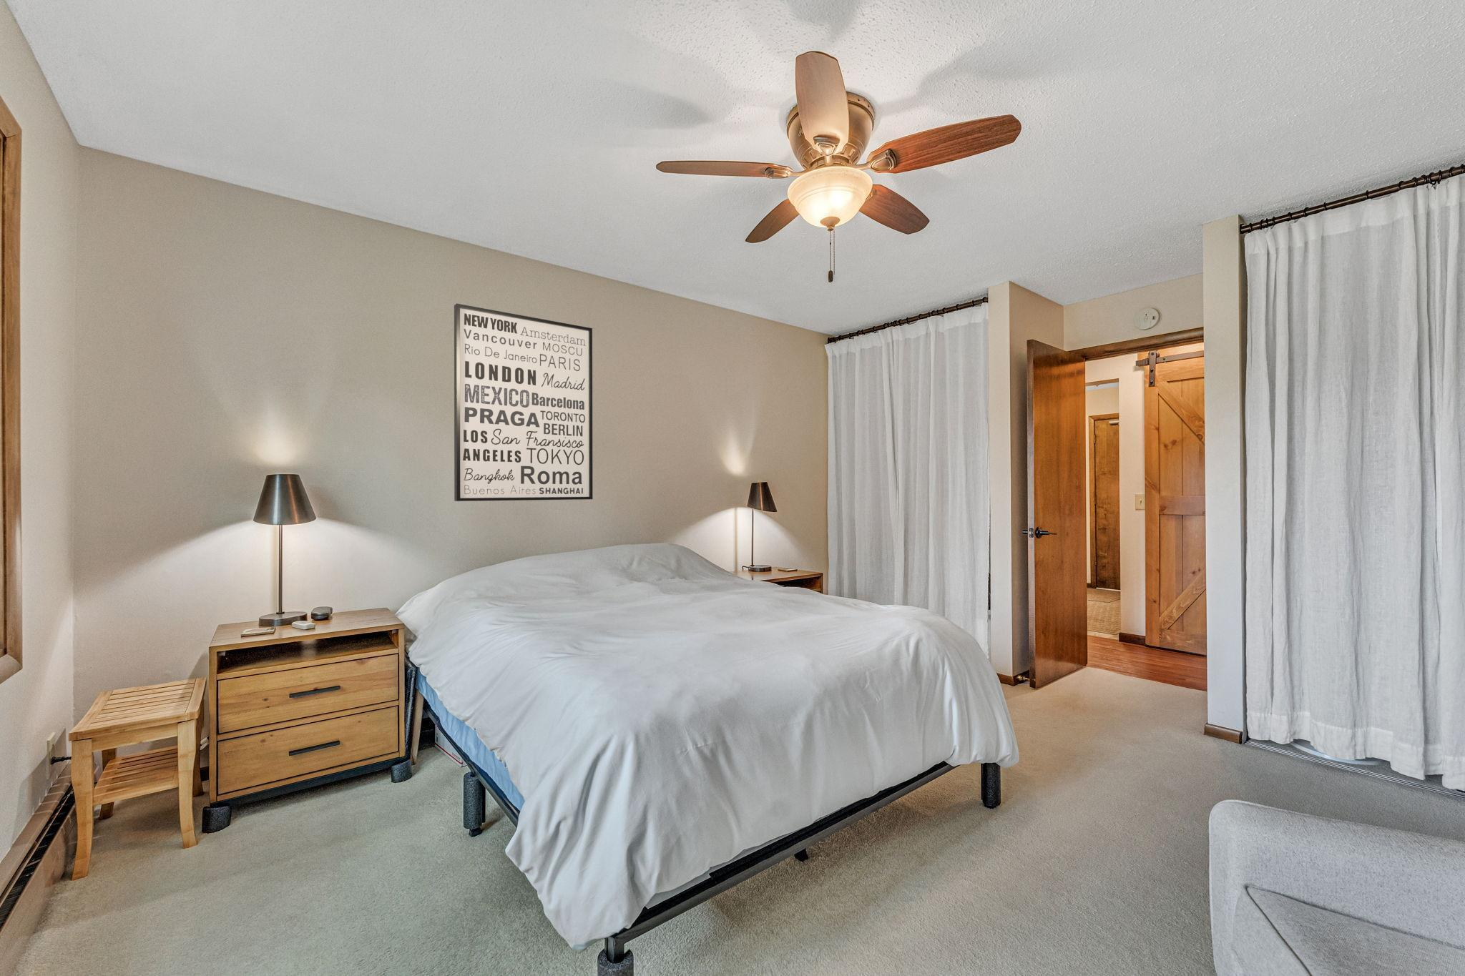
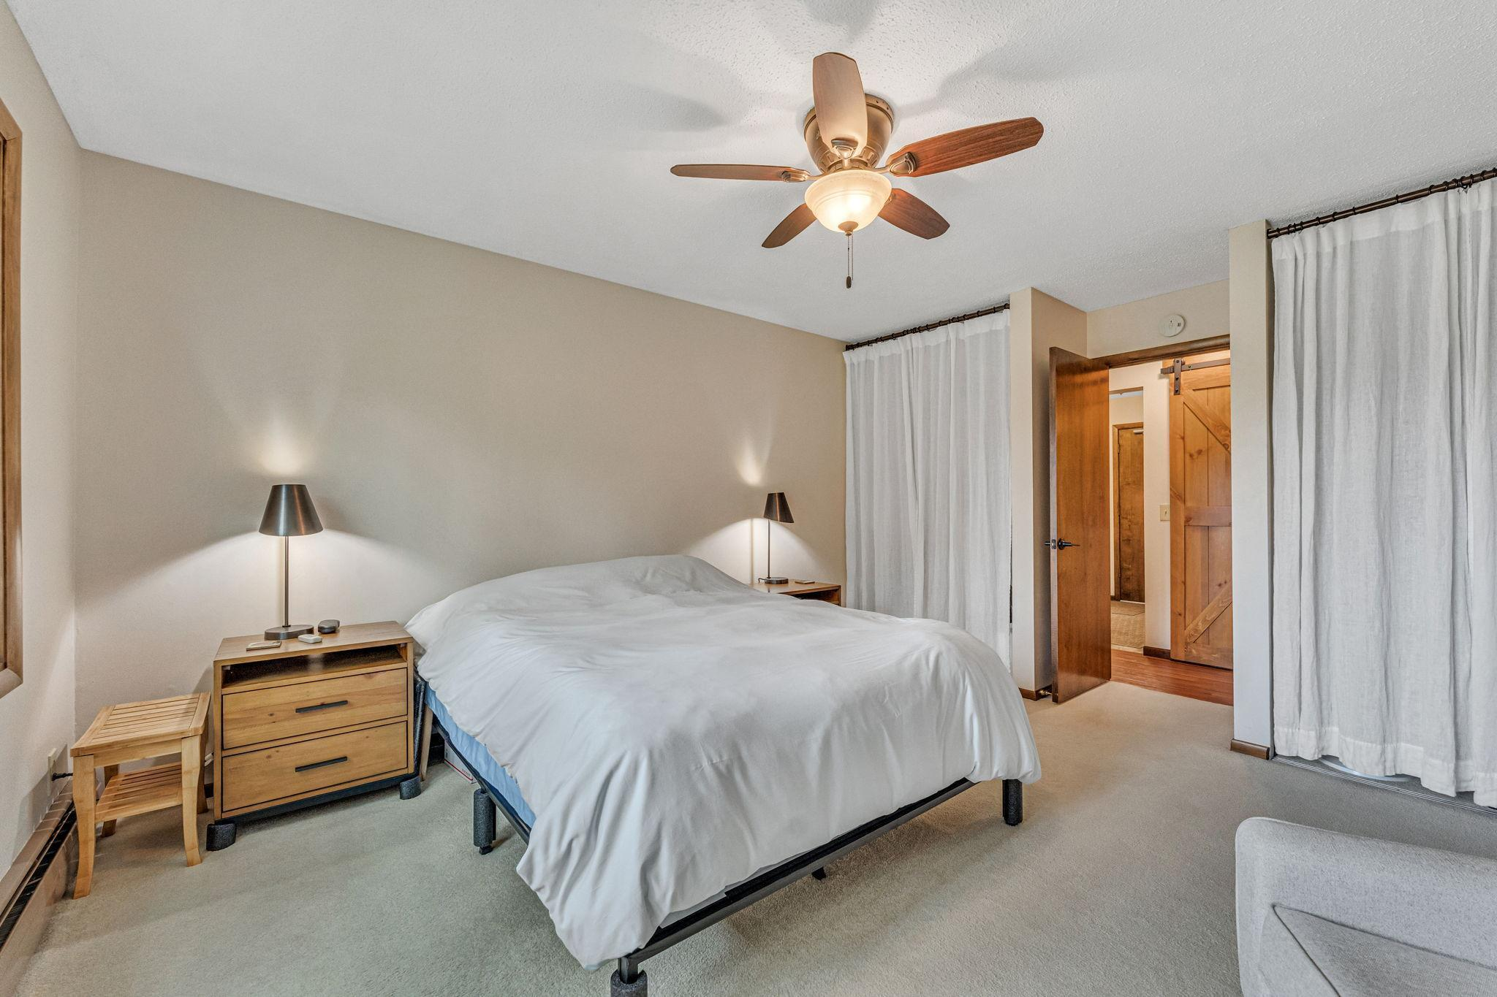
- wall art (528, 408)
